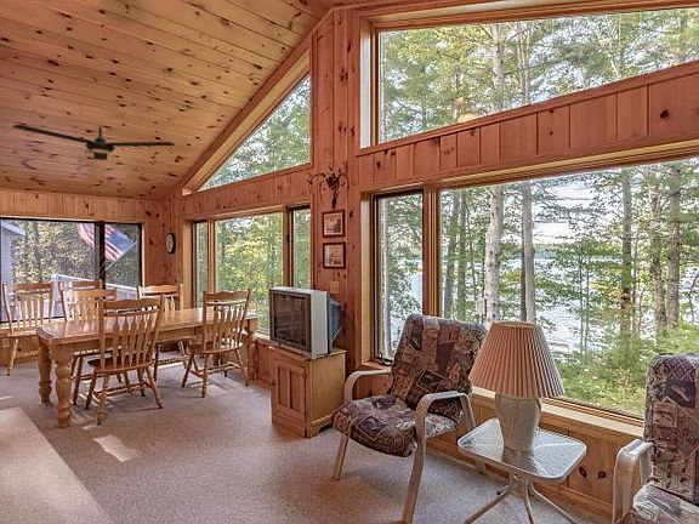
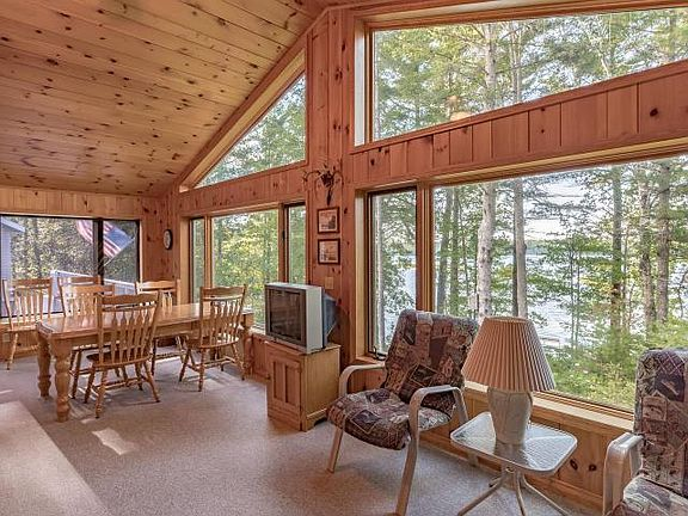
- ceiling fan (100, 143)
